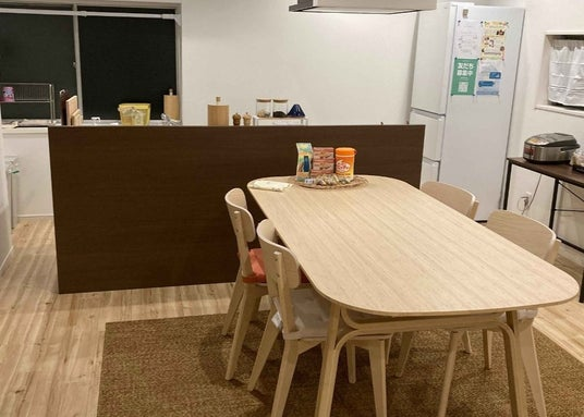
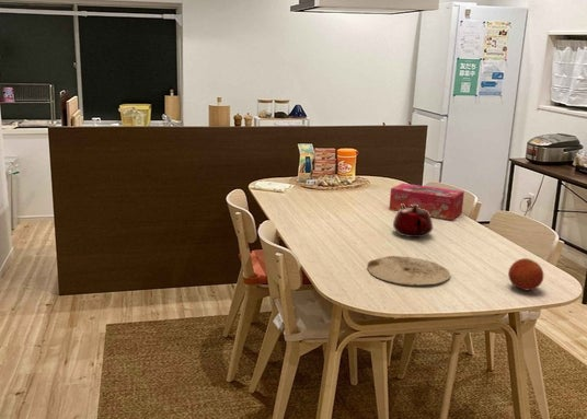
+ plate (407, 268)
+ fruit (526, 273)
+ tissue box (426, 200)
+ teapot (412, 219)
